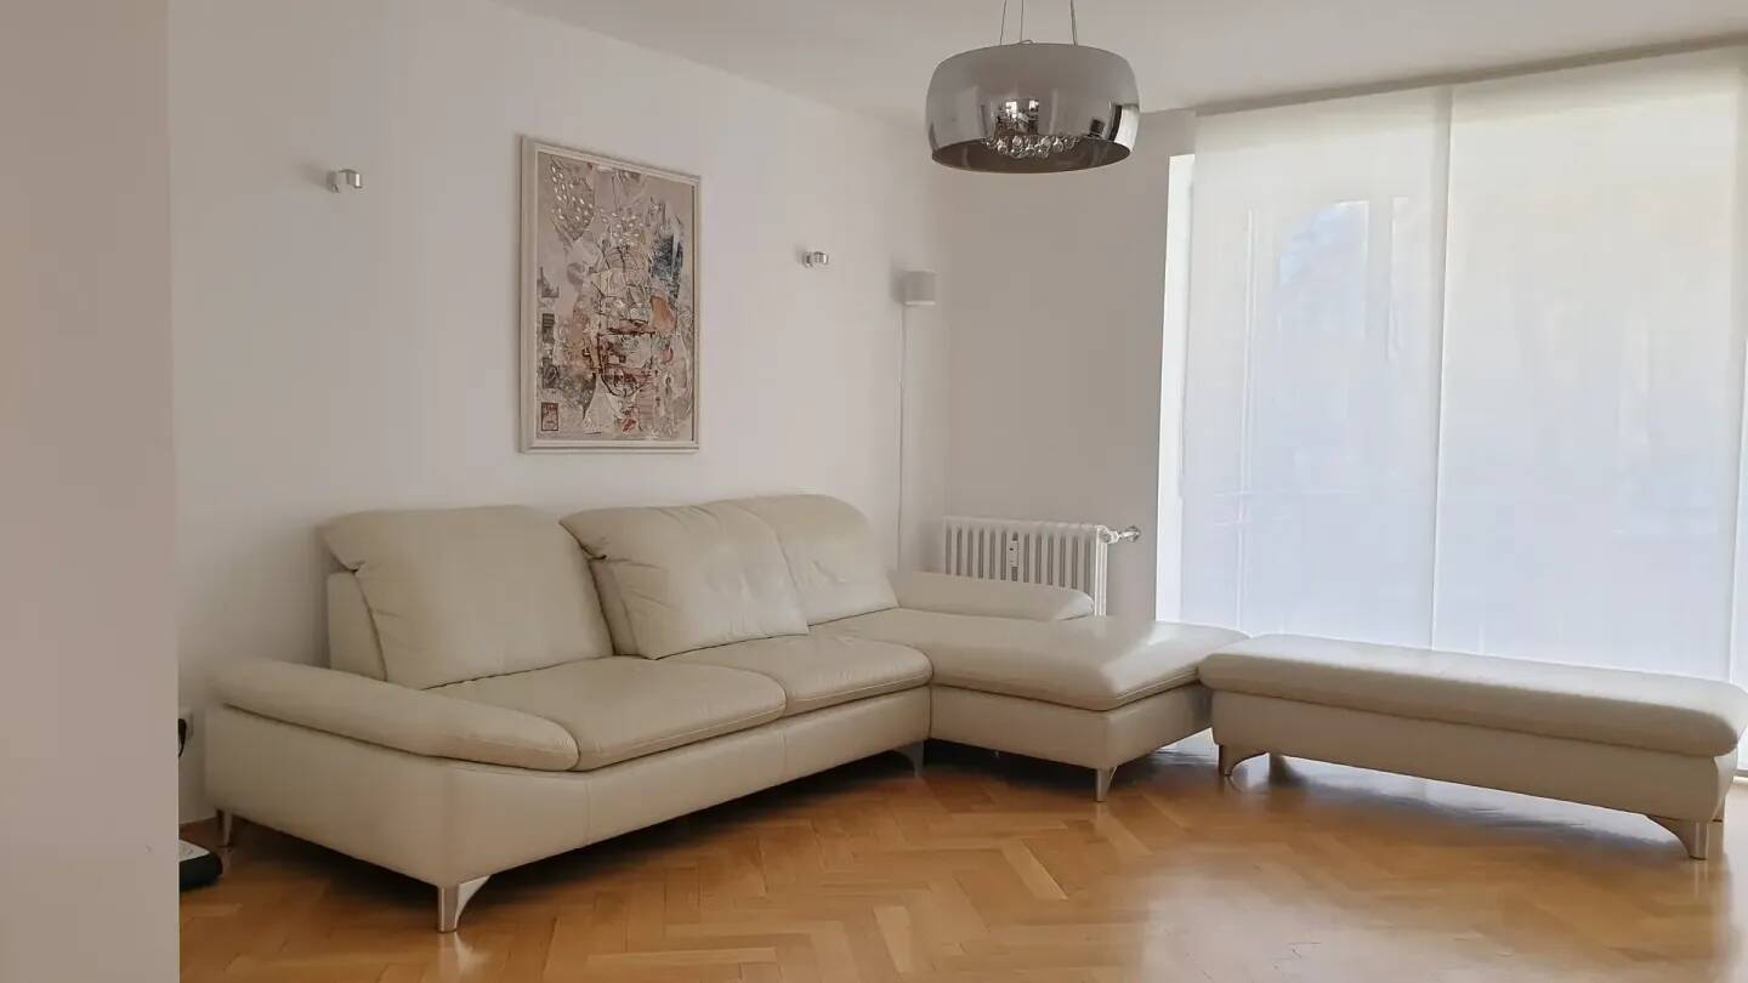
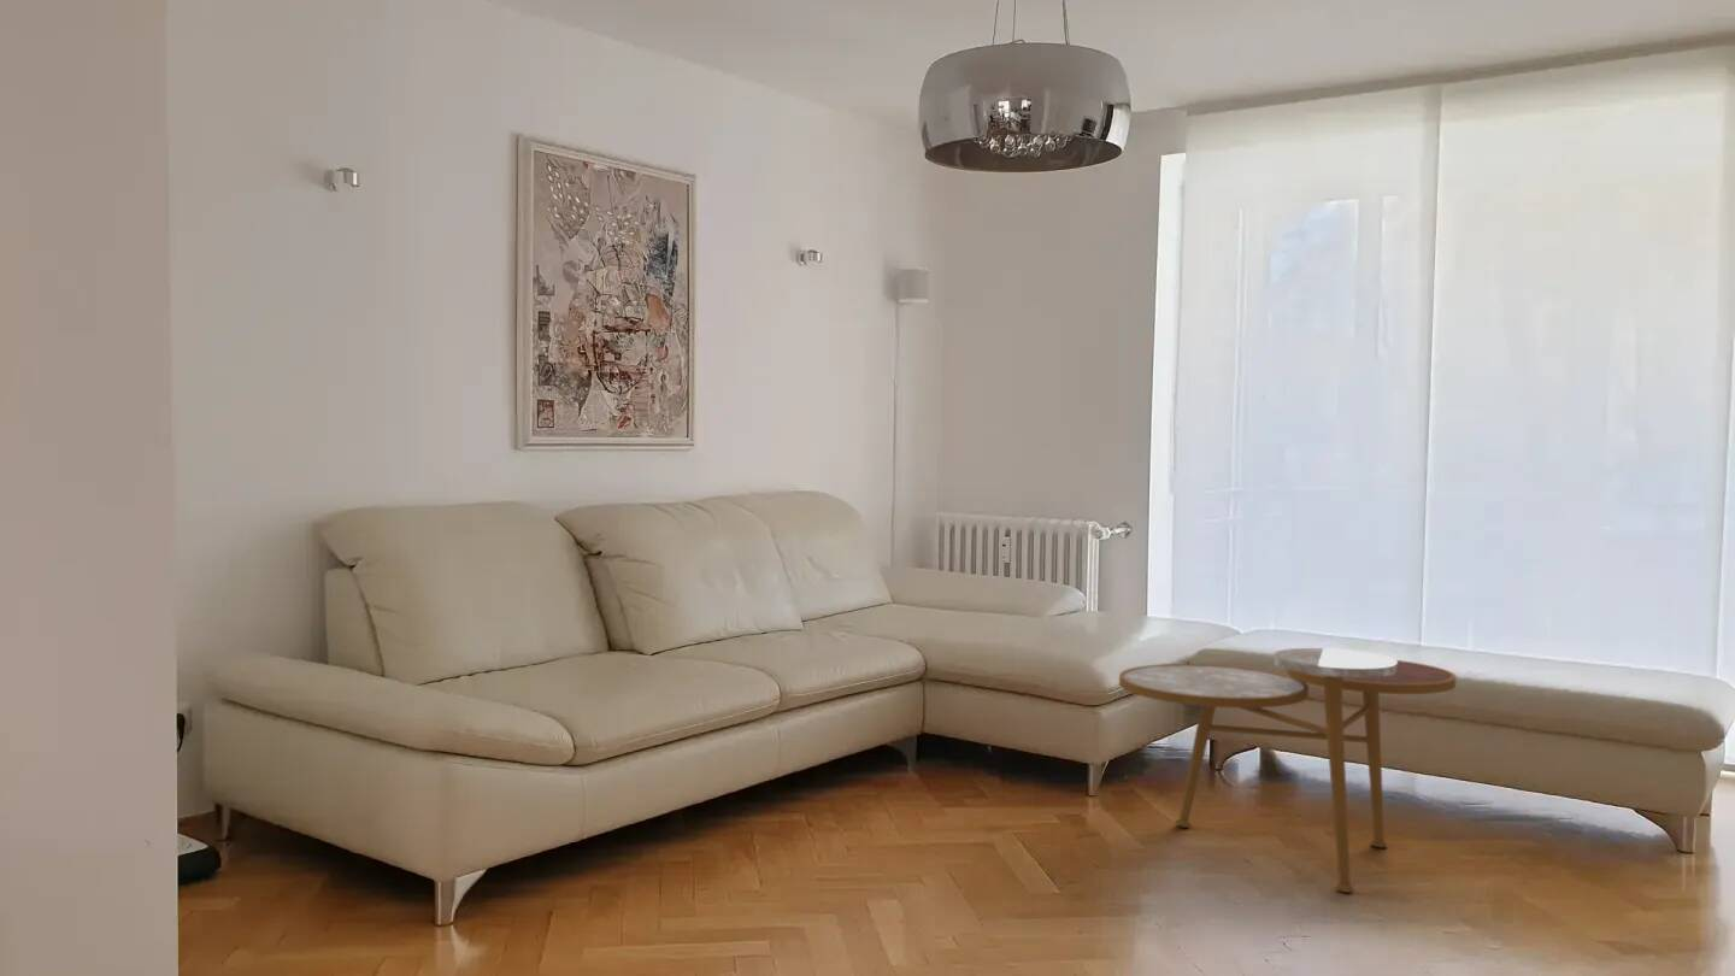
+ side table (1281, 735)
